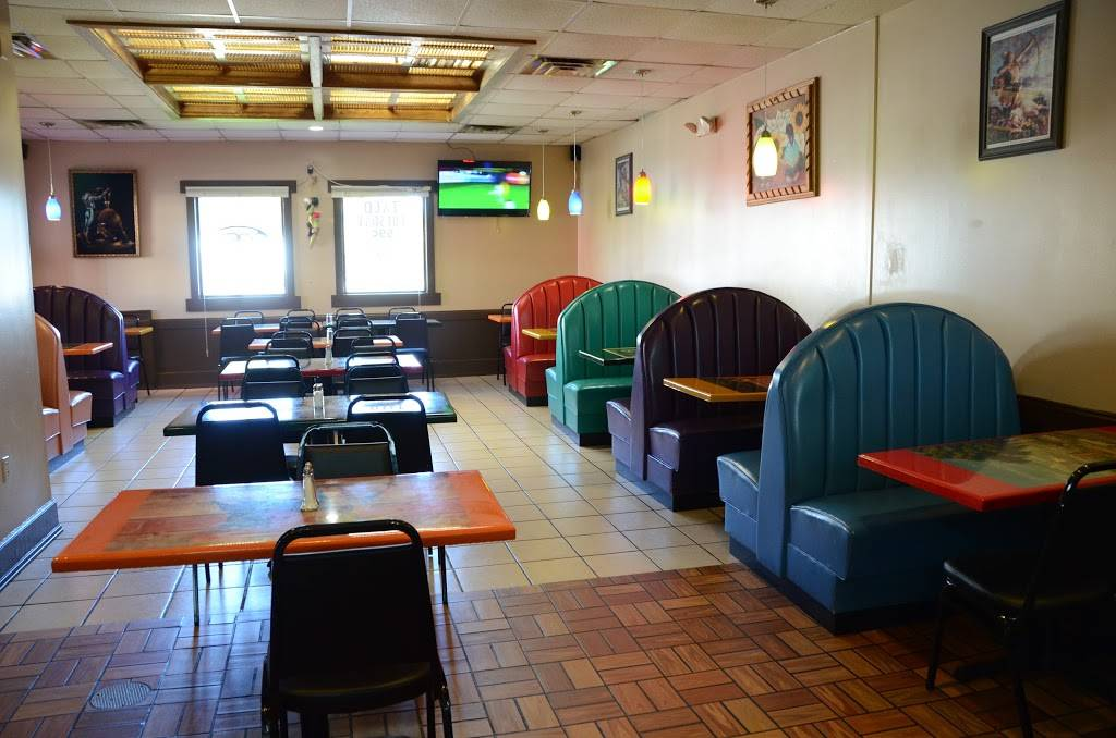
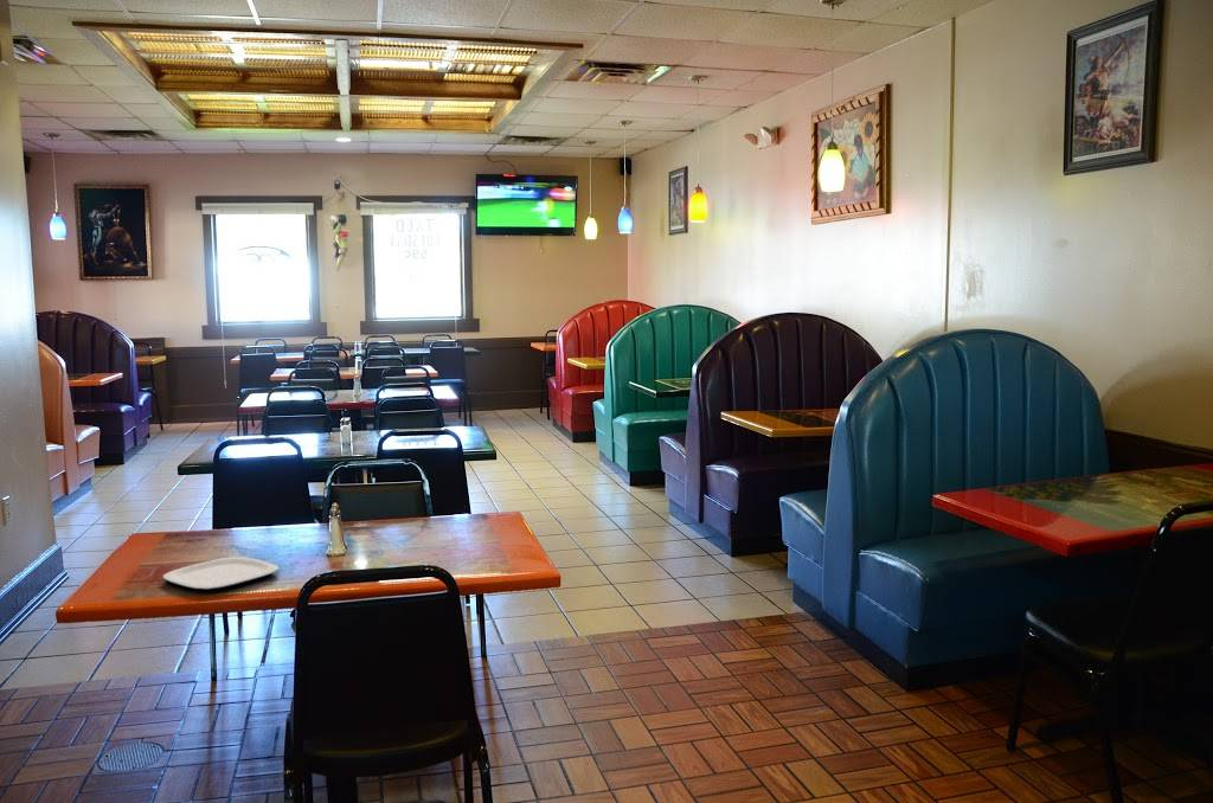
+ plate (222, 573)
